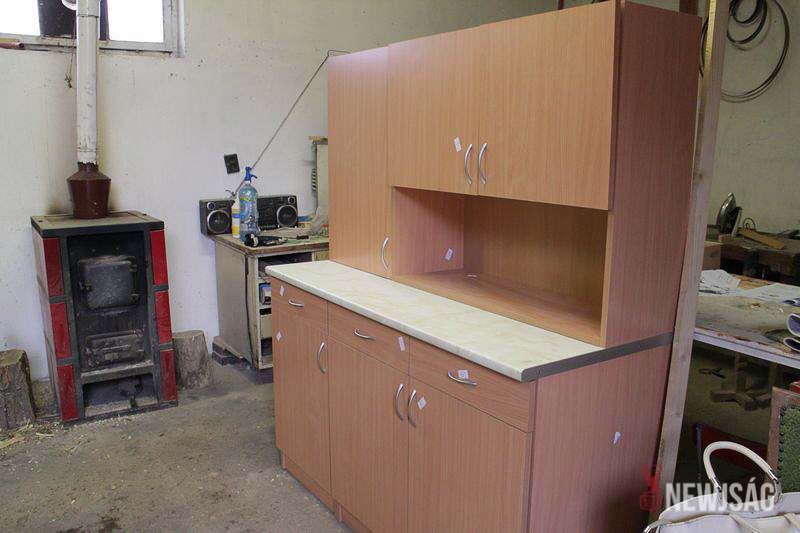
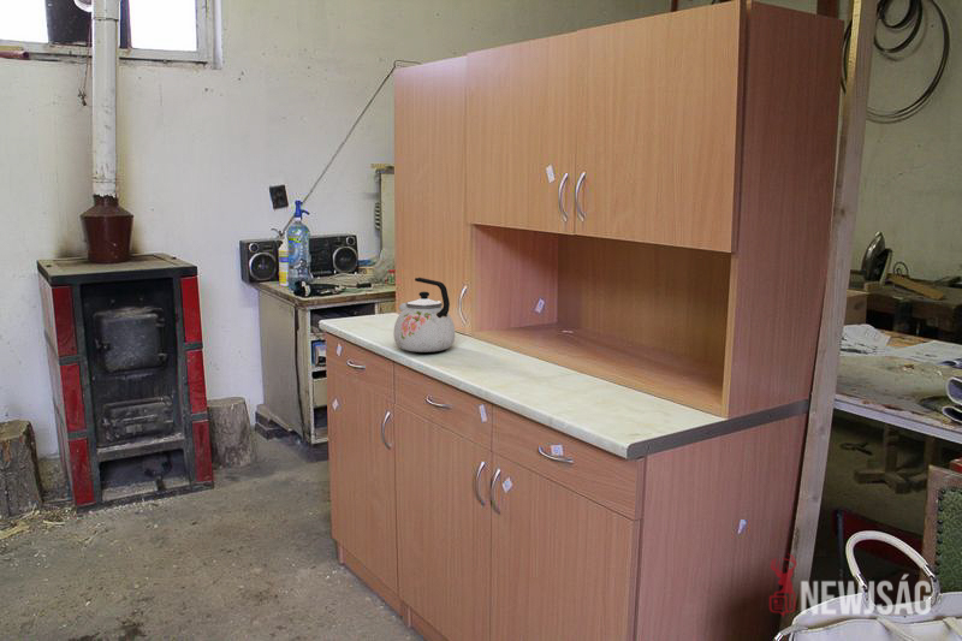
+ kettle (423, 314)
